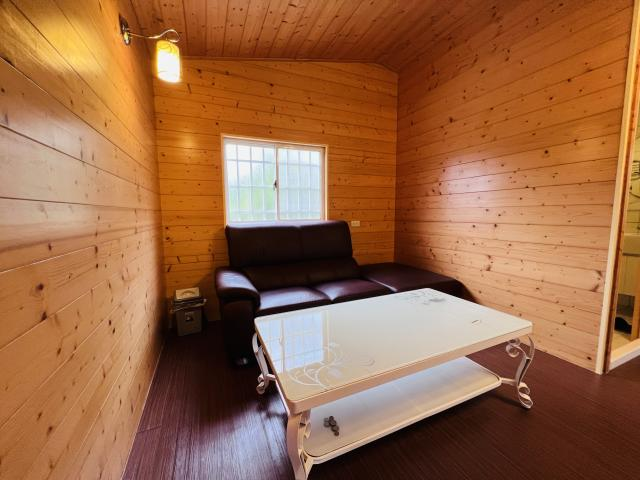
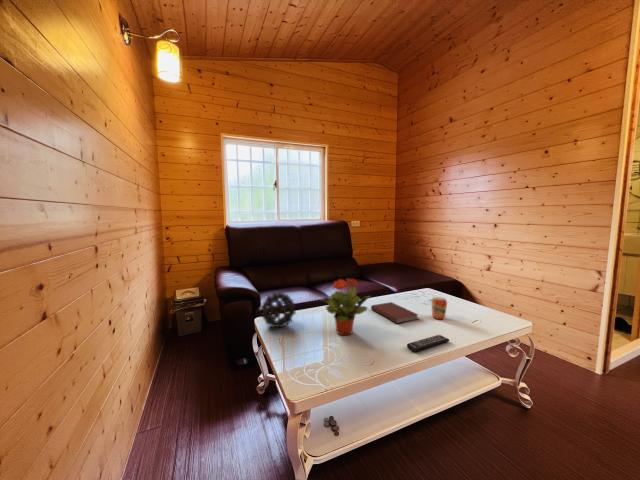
+ decorative ball (276, 309)
+ book (393, 312)
+ potted plant (345, 305)
+ beverage can (438, 308)
+ remote control (428, 343)
